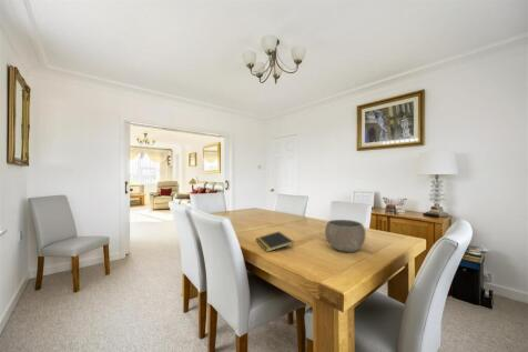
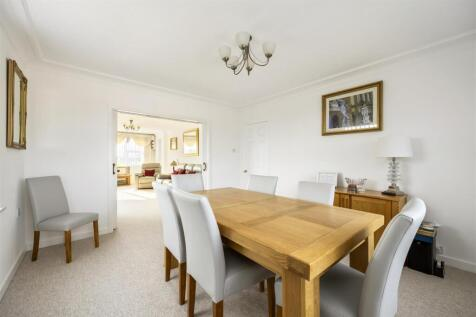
- bowl (344, 235)
- notepad (273, 240)
